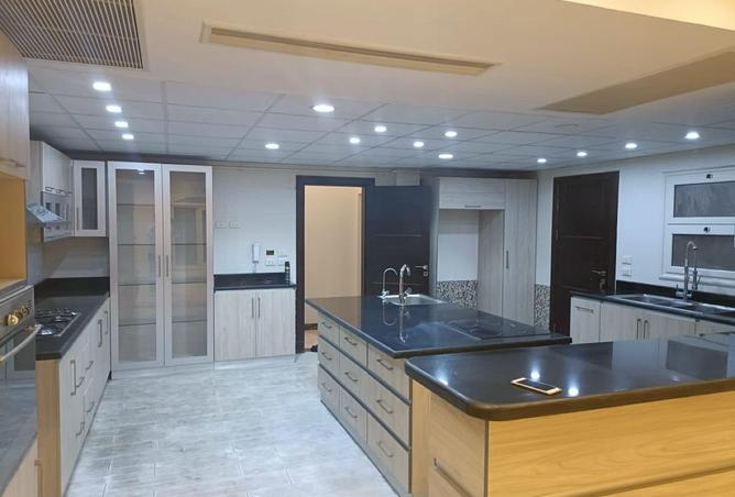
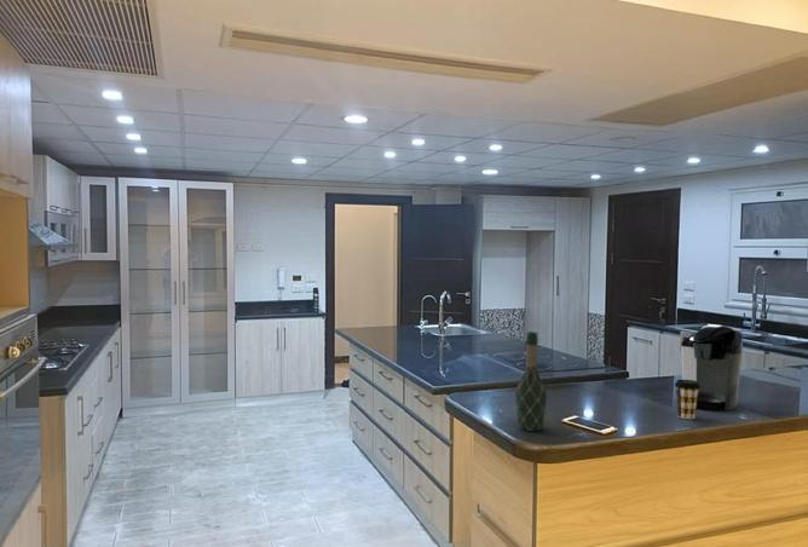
+ coffee maker (698, 362)
+ coffee cup (686, 398)
+ wine bottle (531, 380)
